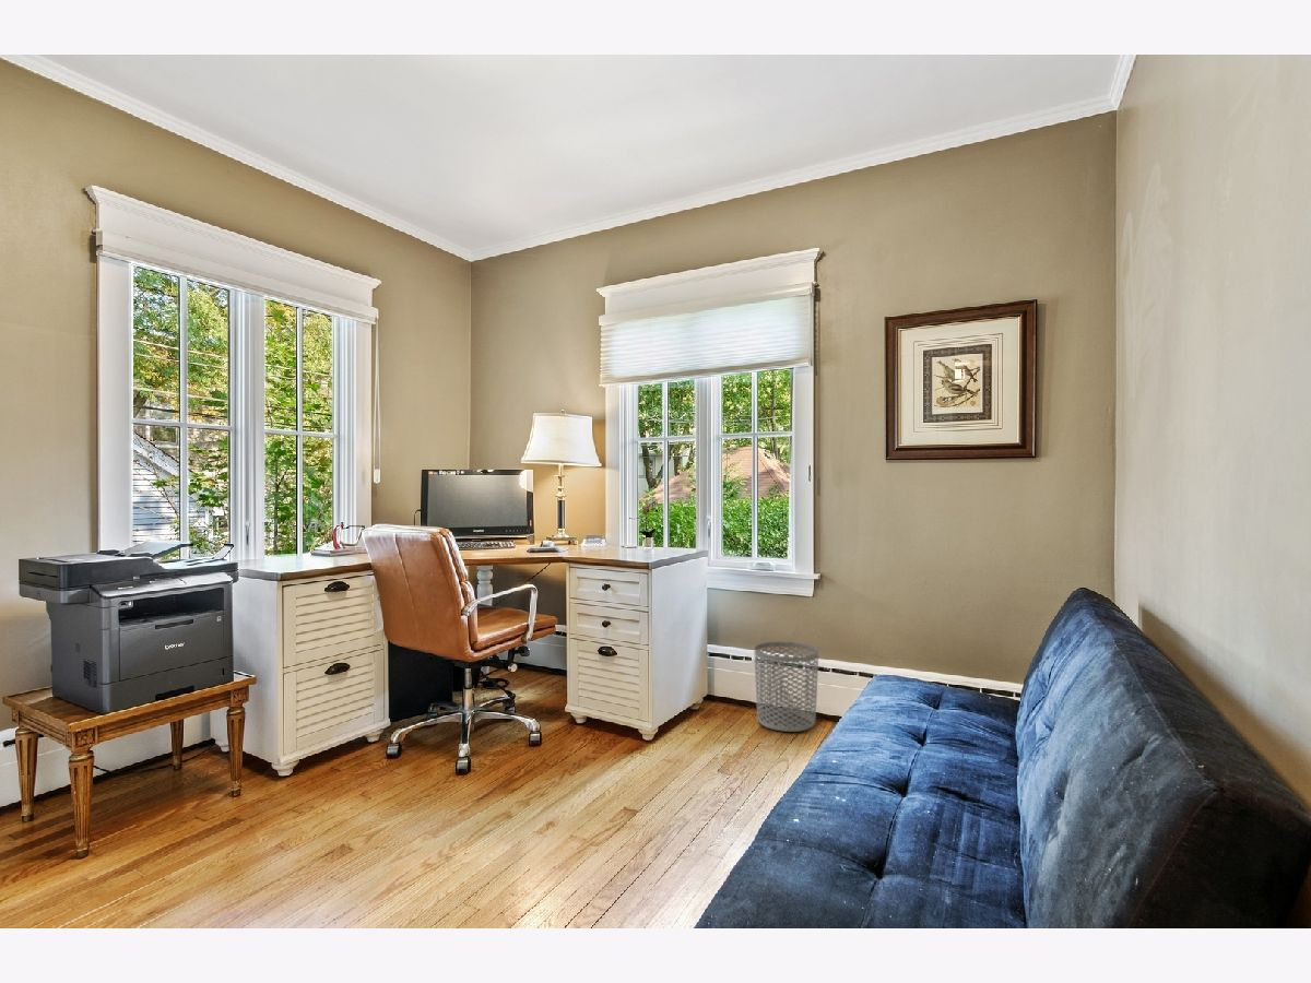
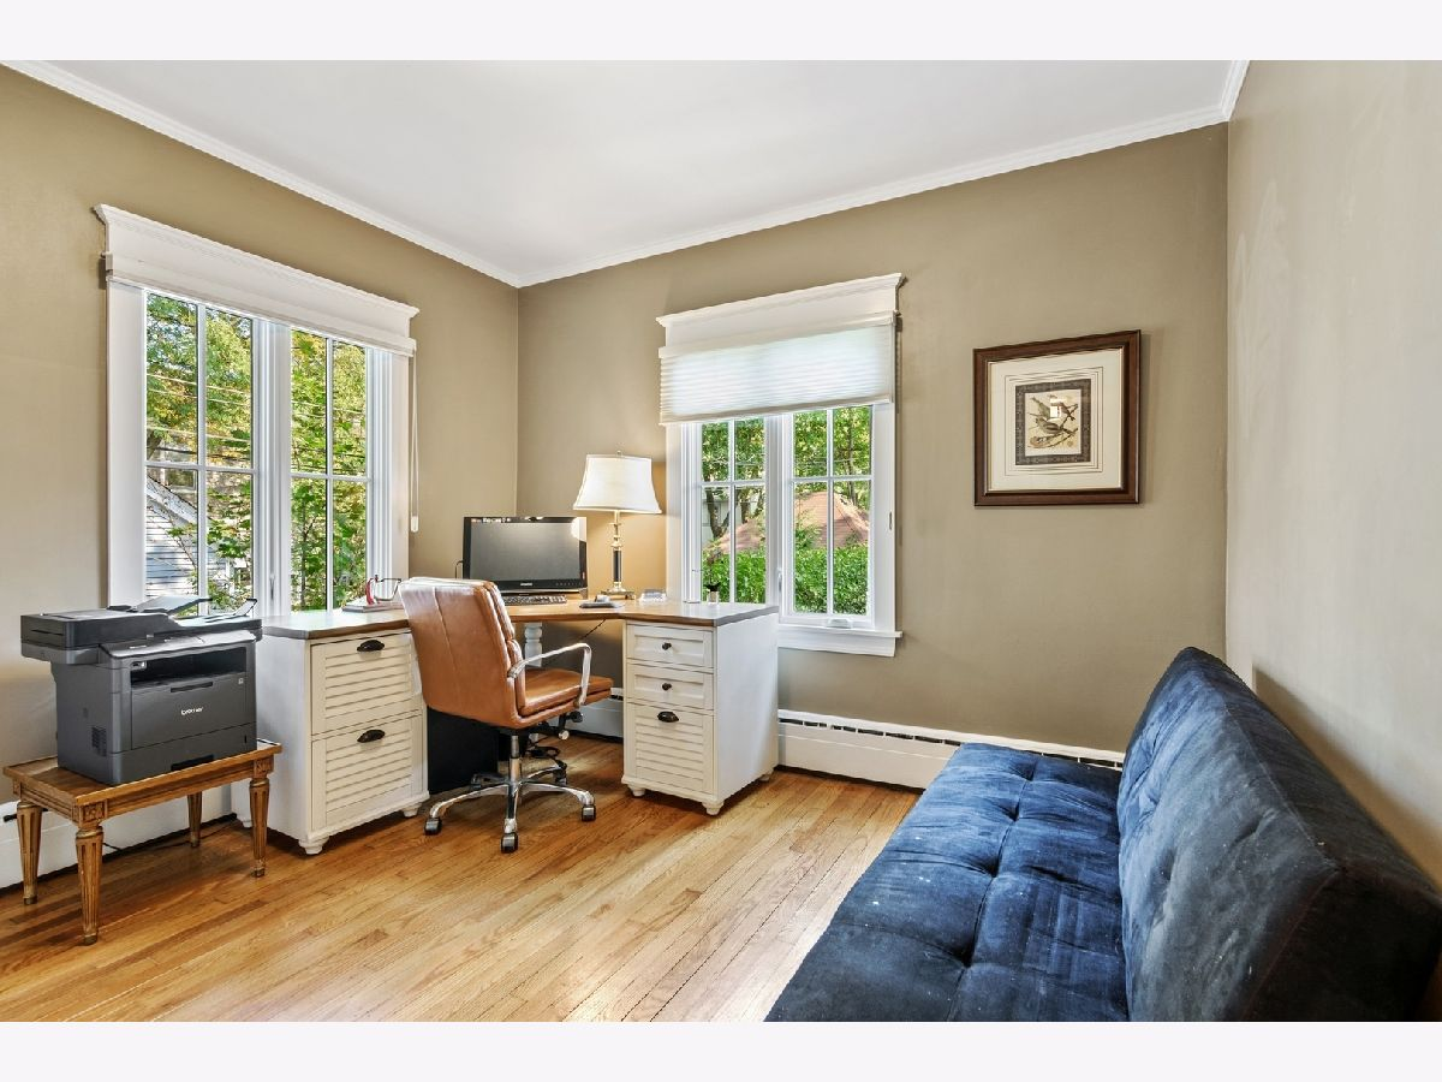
- waste bin (786, 686)
